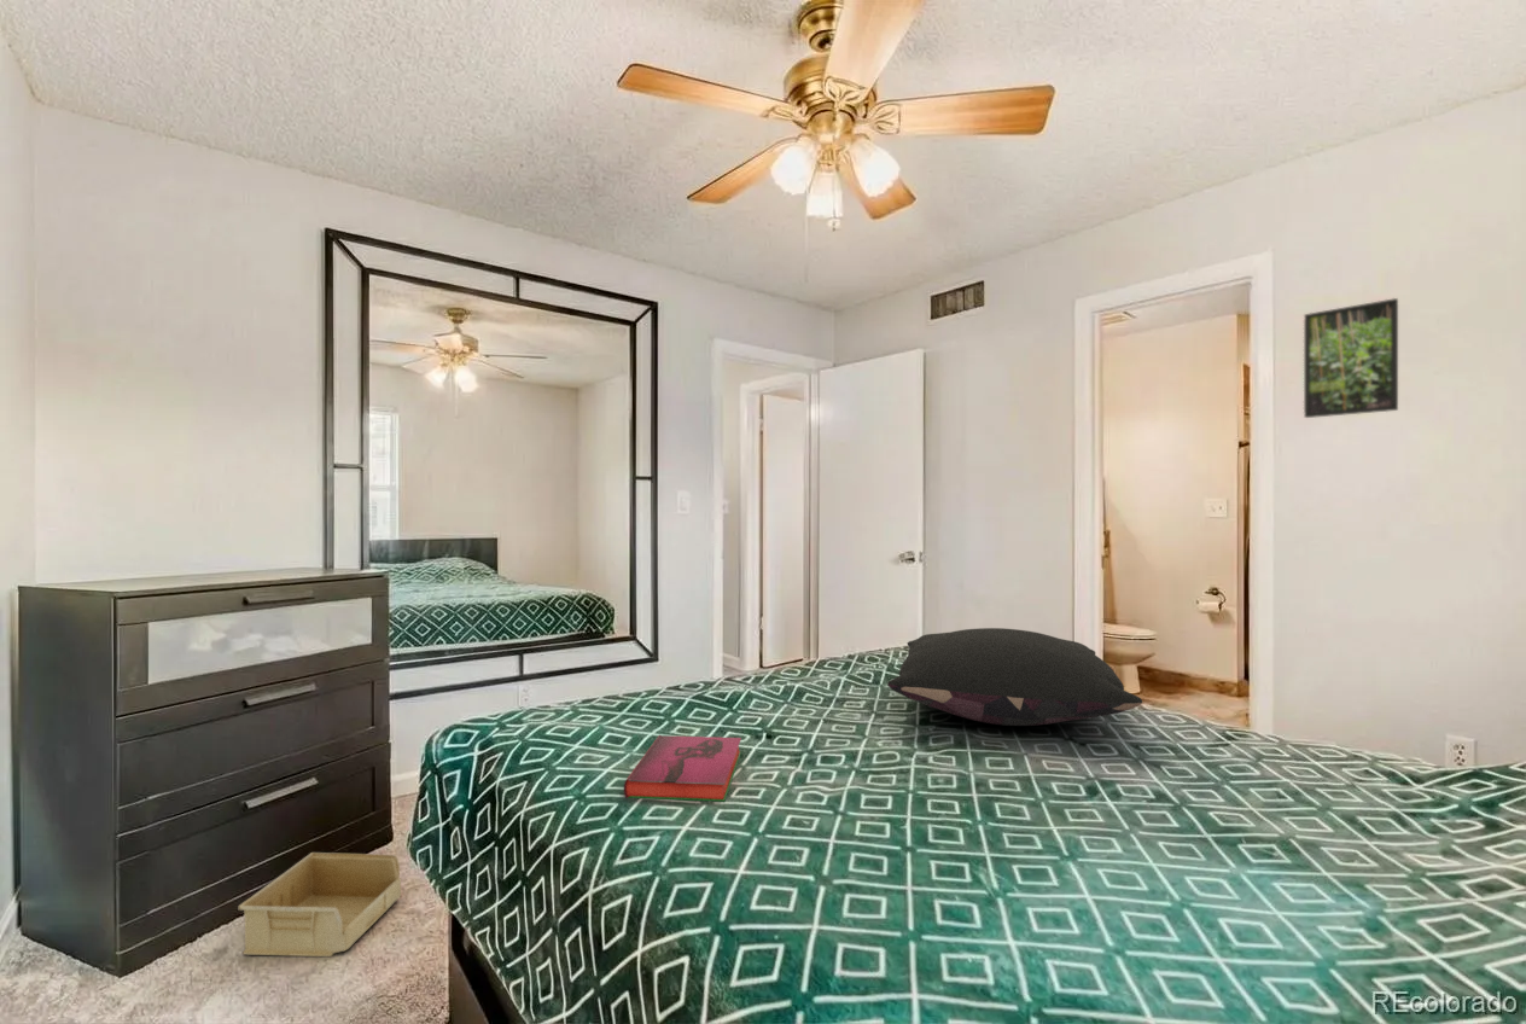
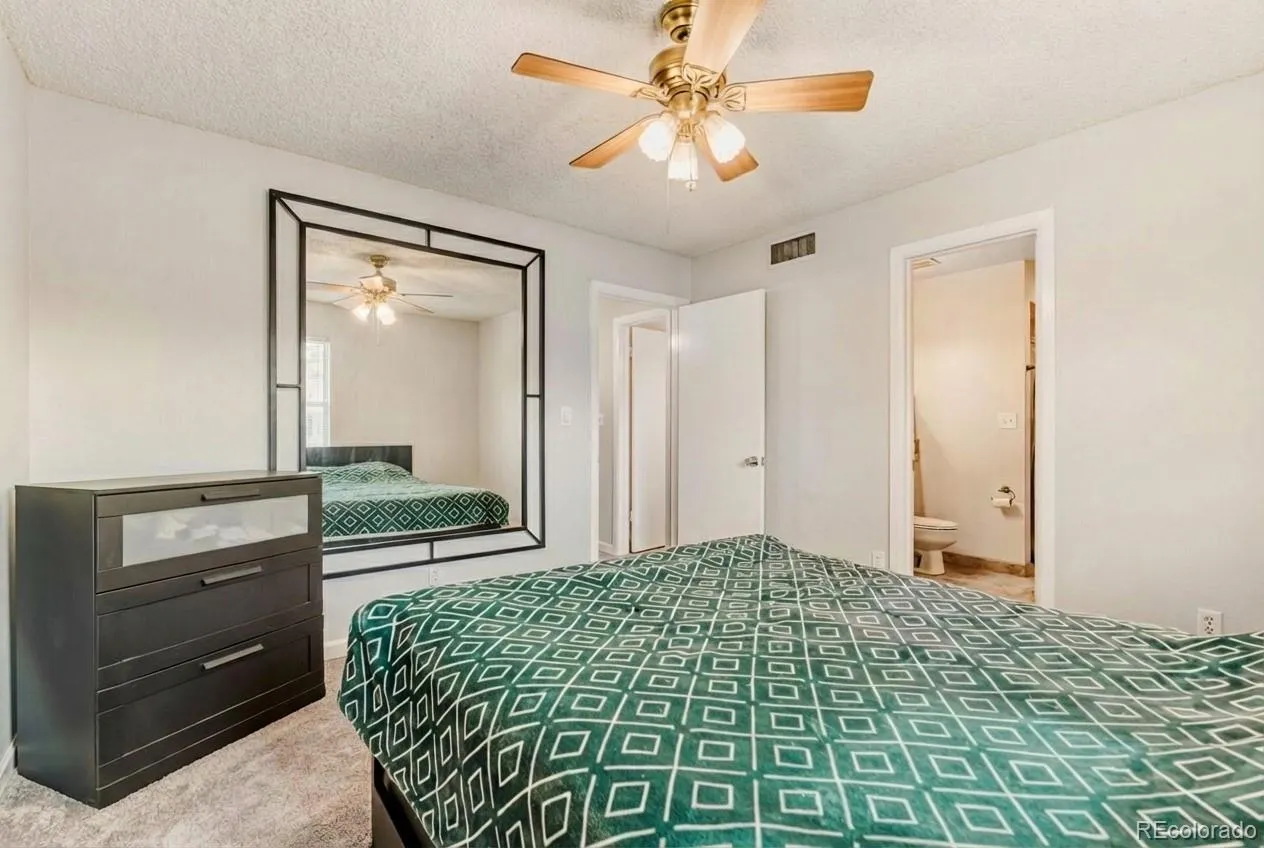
- storage bin (326, 901)
- pillow (1003, 669)
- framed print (1349, 360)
- hardback book (687, 764)
